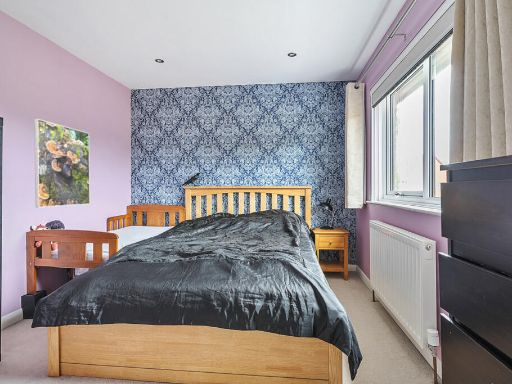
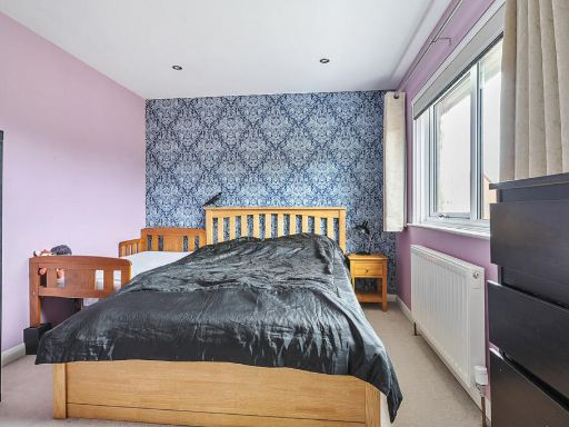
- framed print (65, 166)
